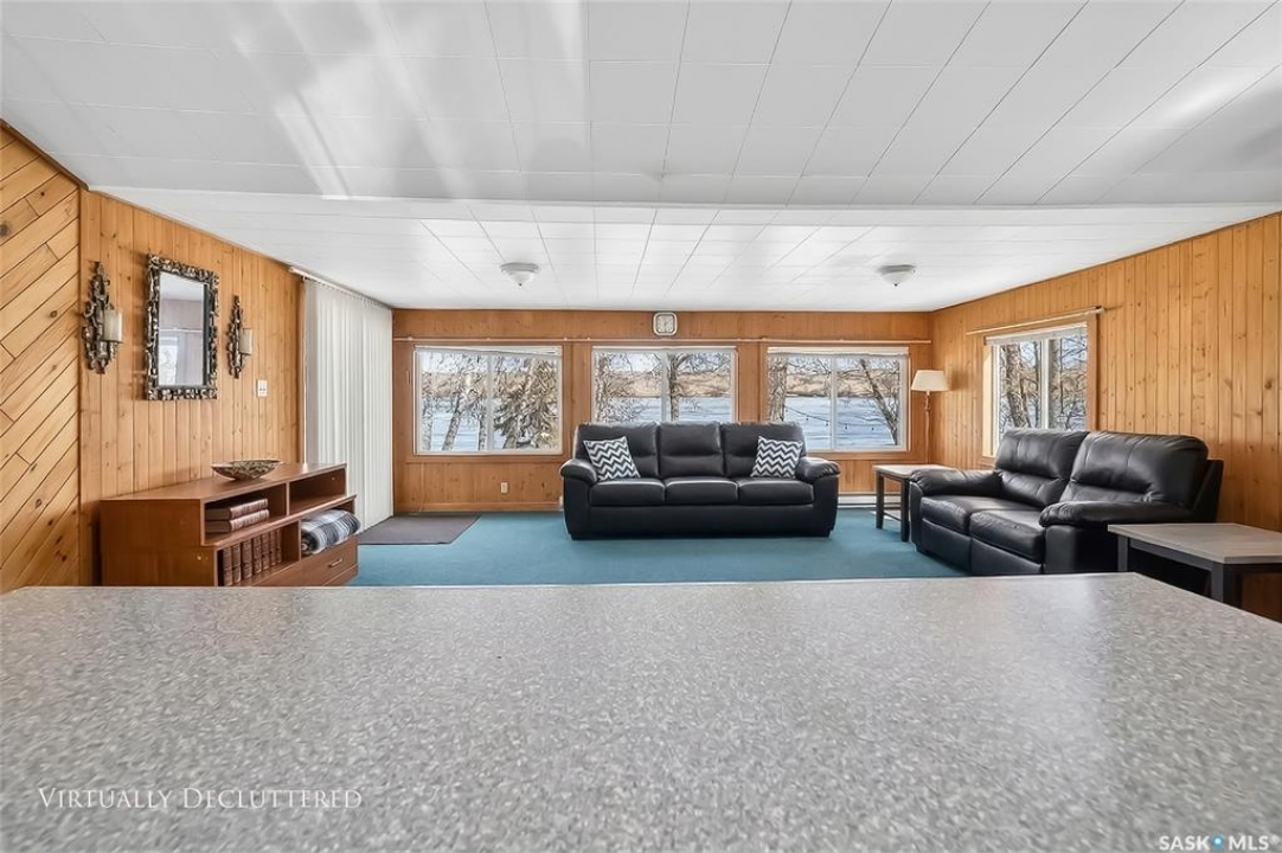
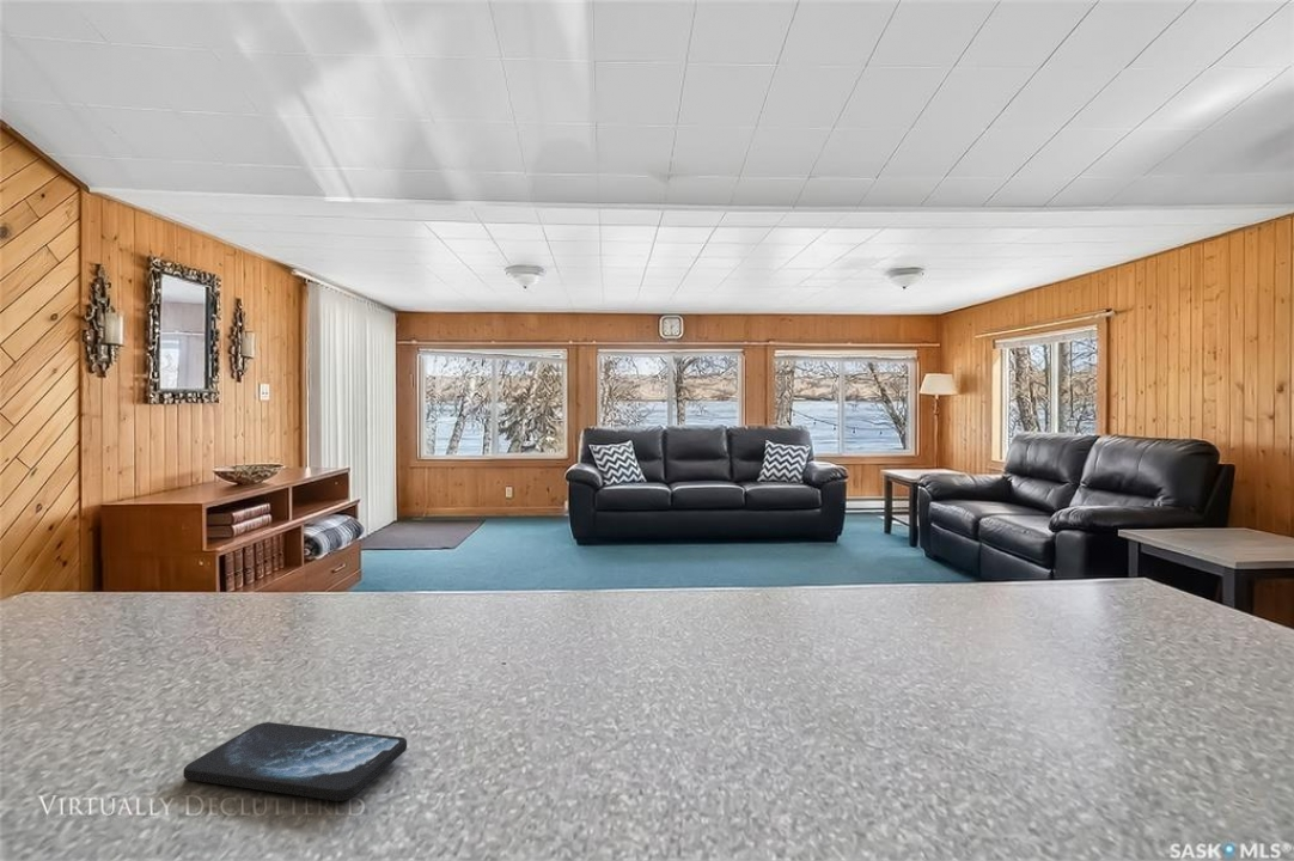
+ smartphone (299, 757)
